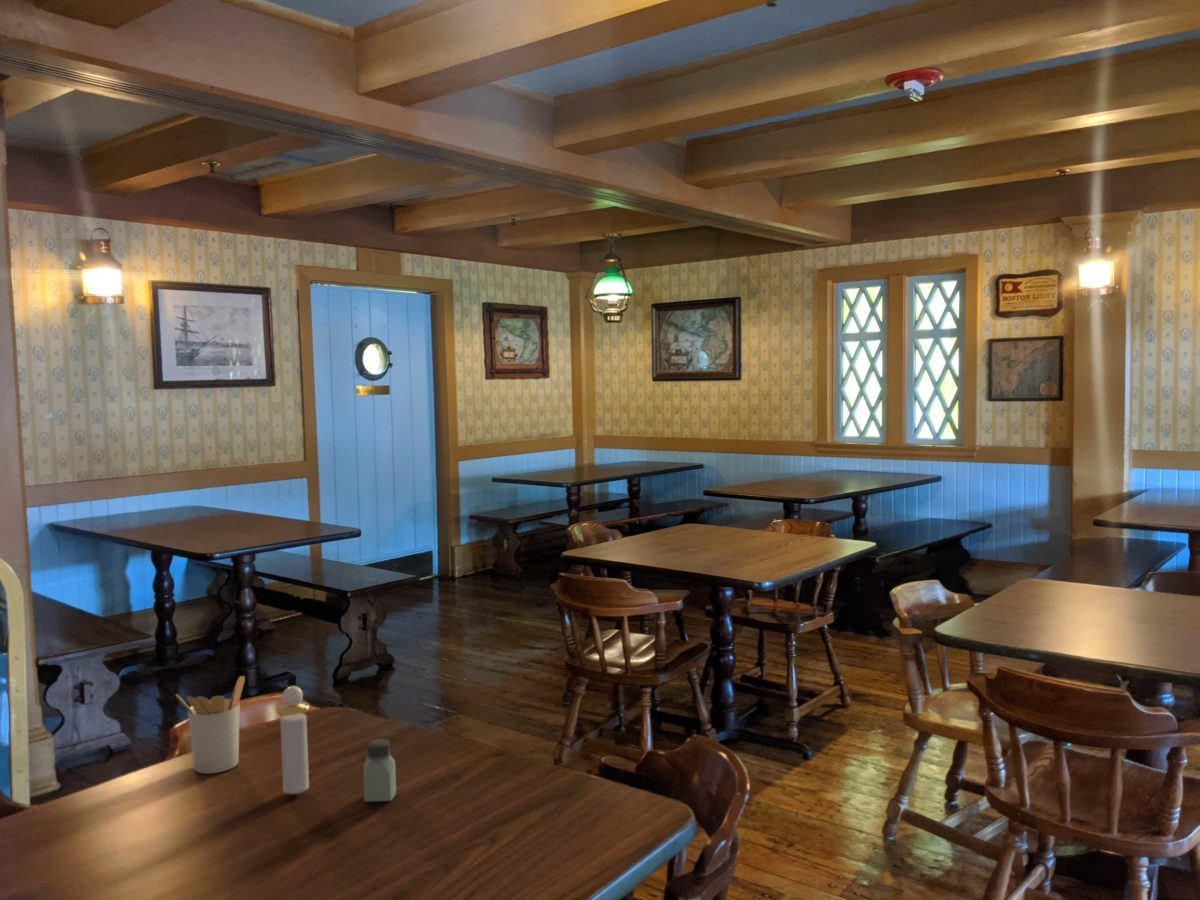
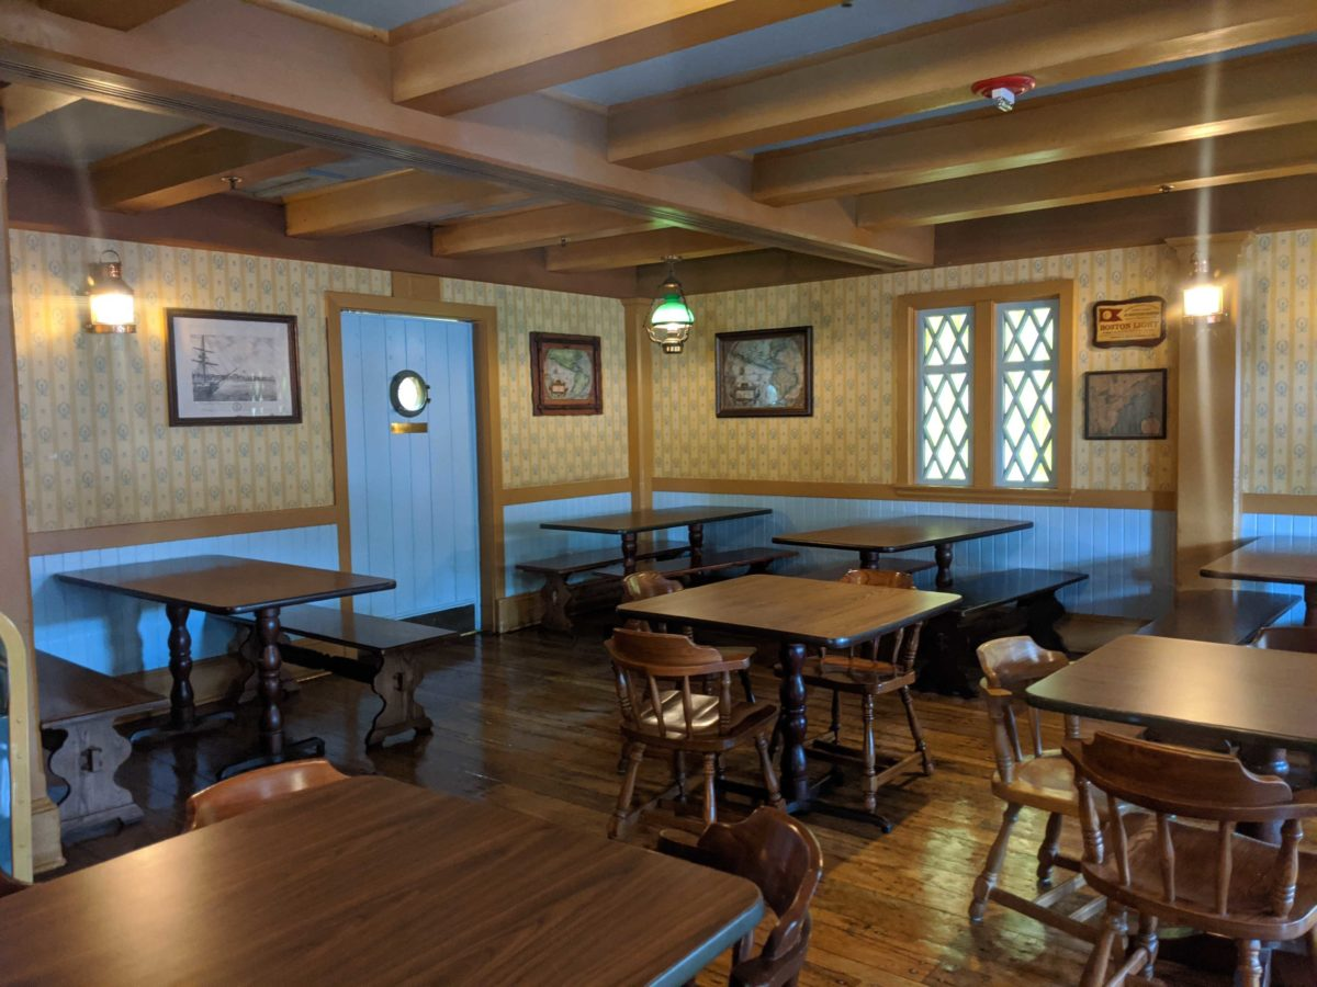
- saltshaker (379, 769)
- utensil holder (212, 726)
- perfume bottle (294, 739)
